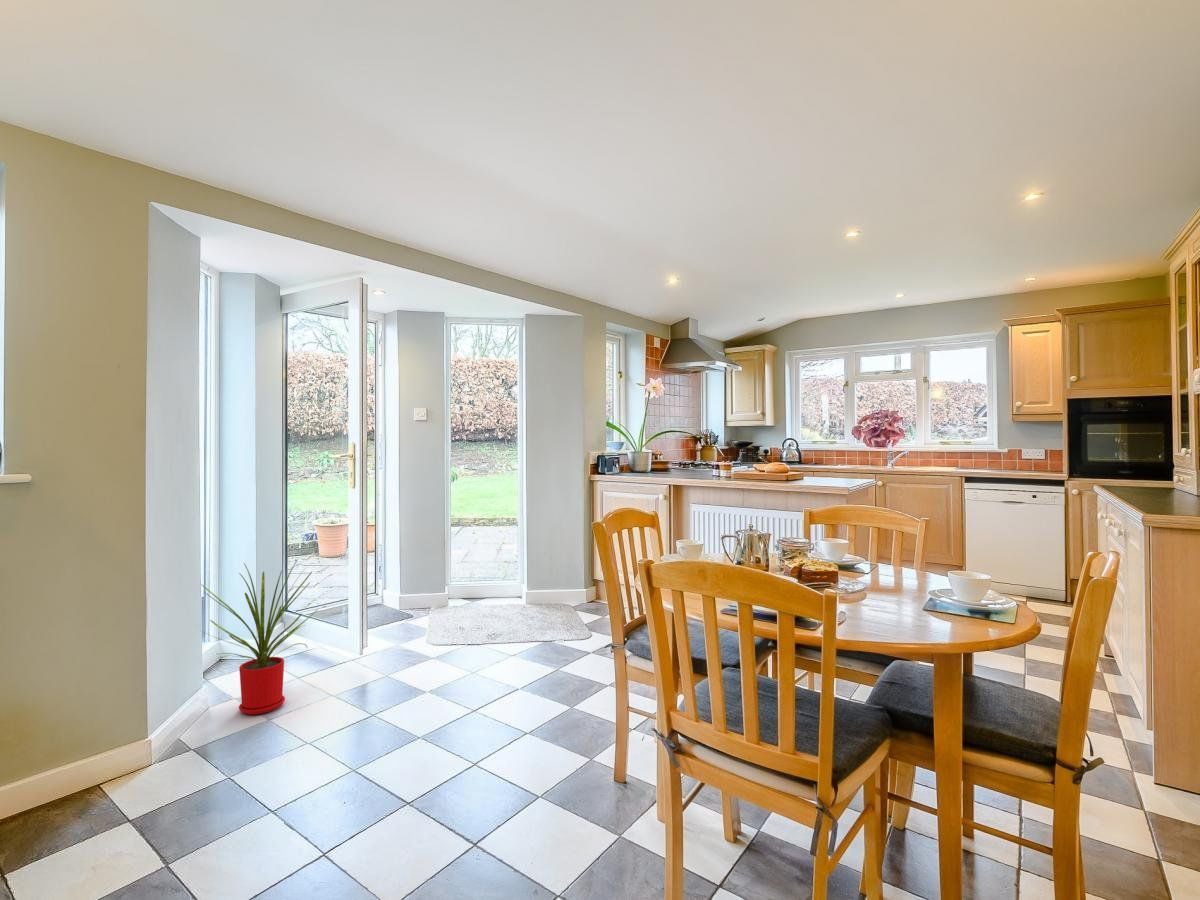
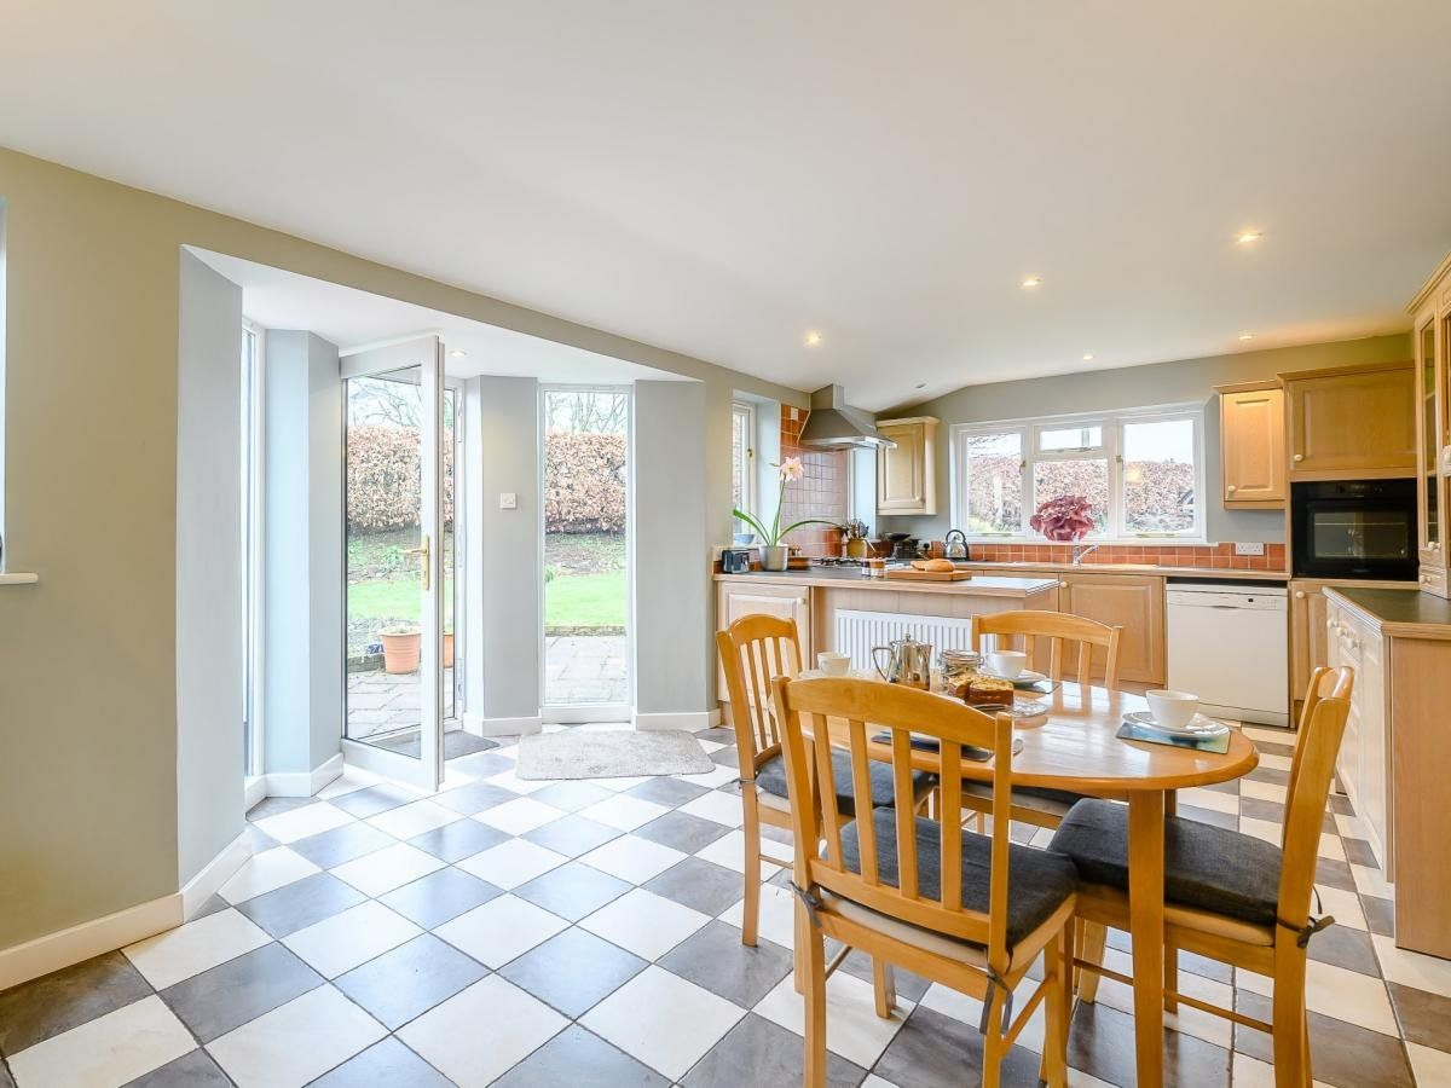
- house plant (259, 636)
